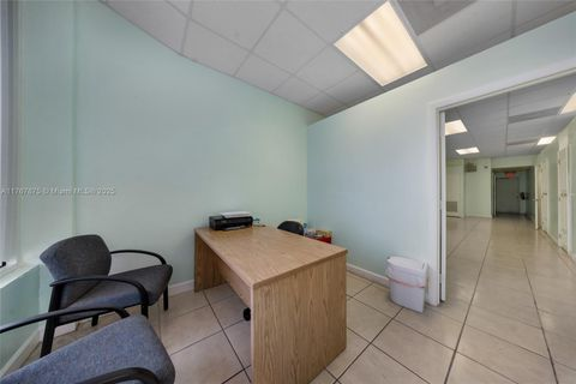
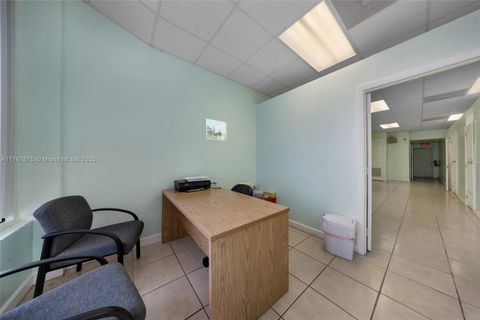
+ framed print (216, 130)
